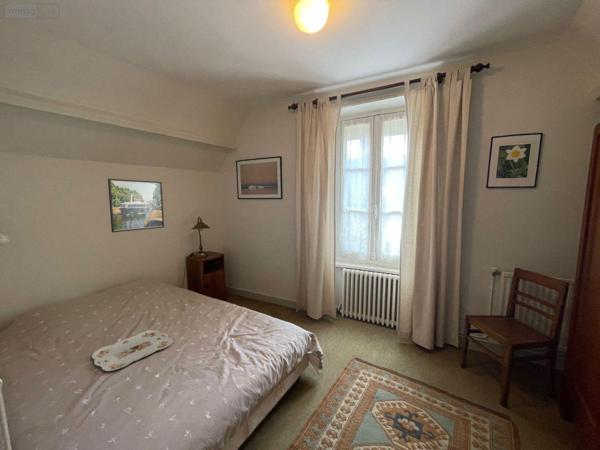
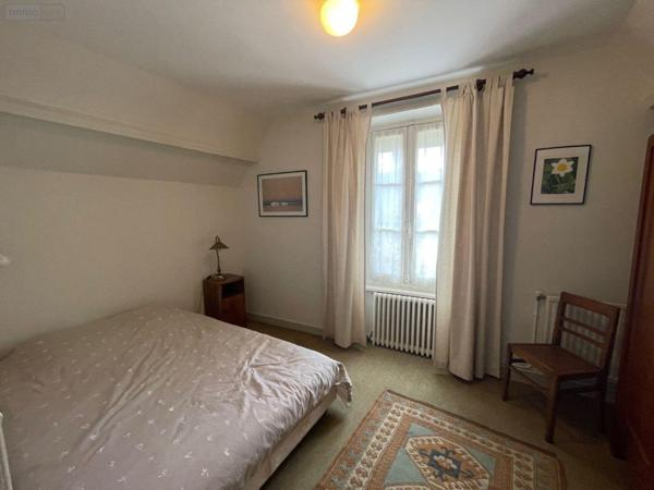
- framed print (138, 205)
- serving tray (134, 348)
